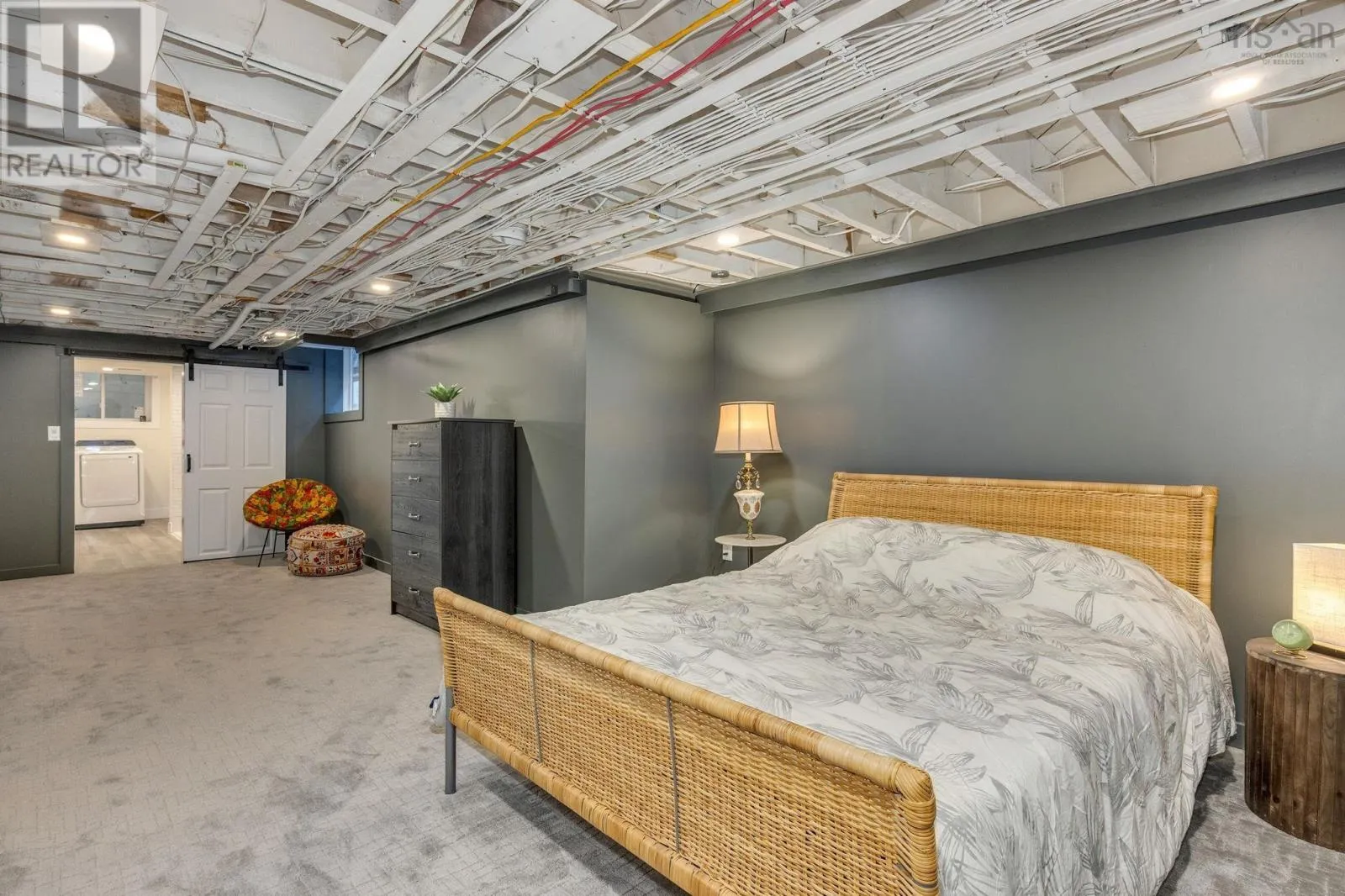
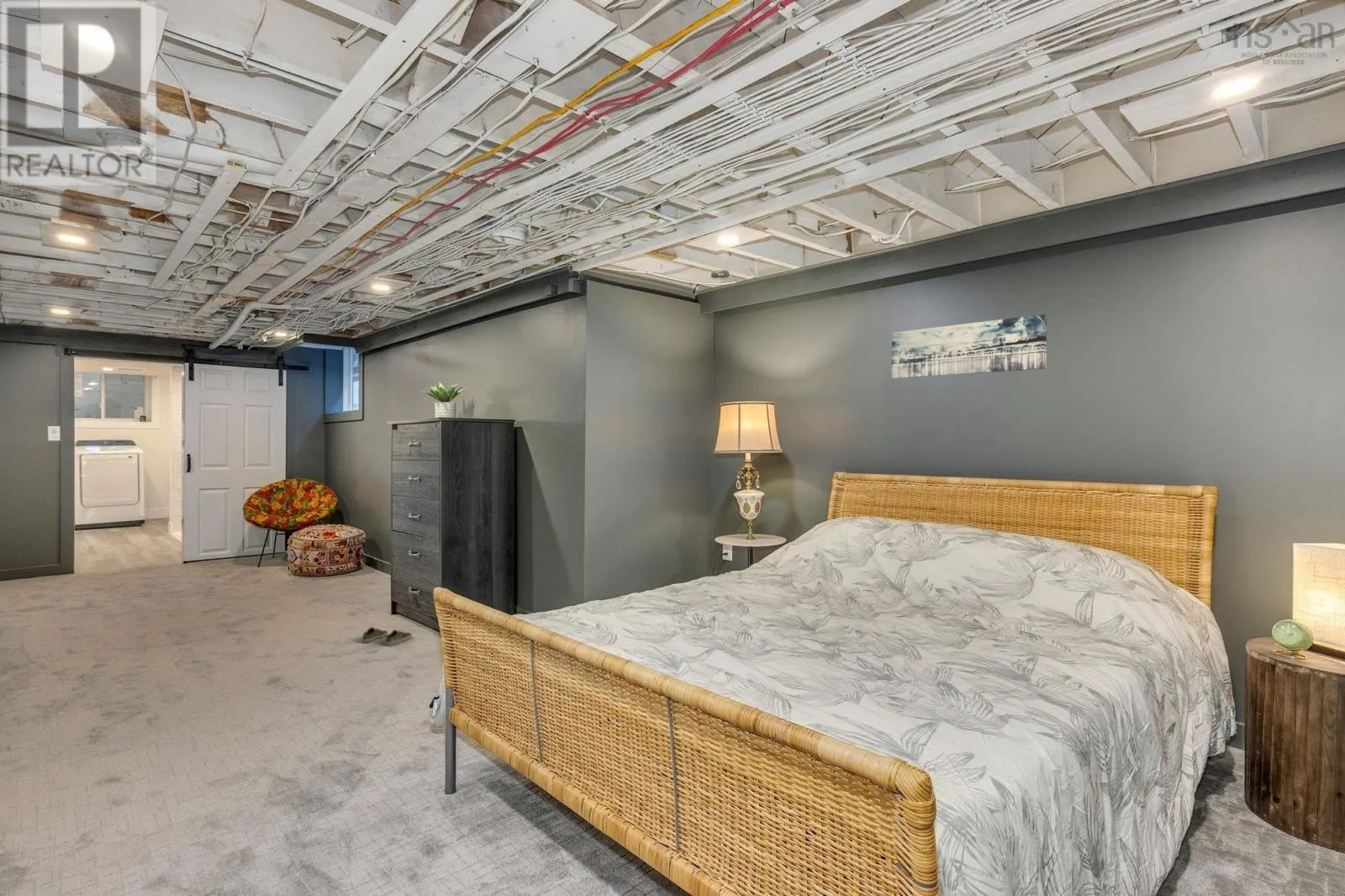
+ shoe (387, 633)
+ wall art (963, 349)
